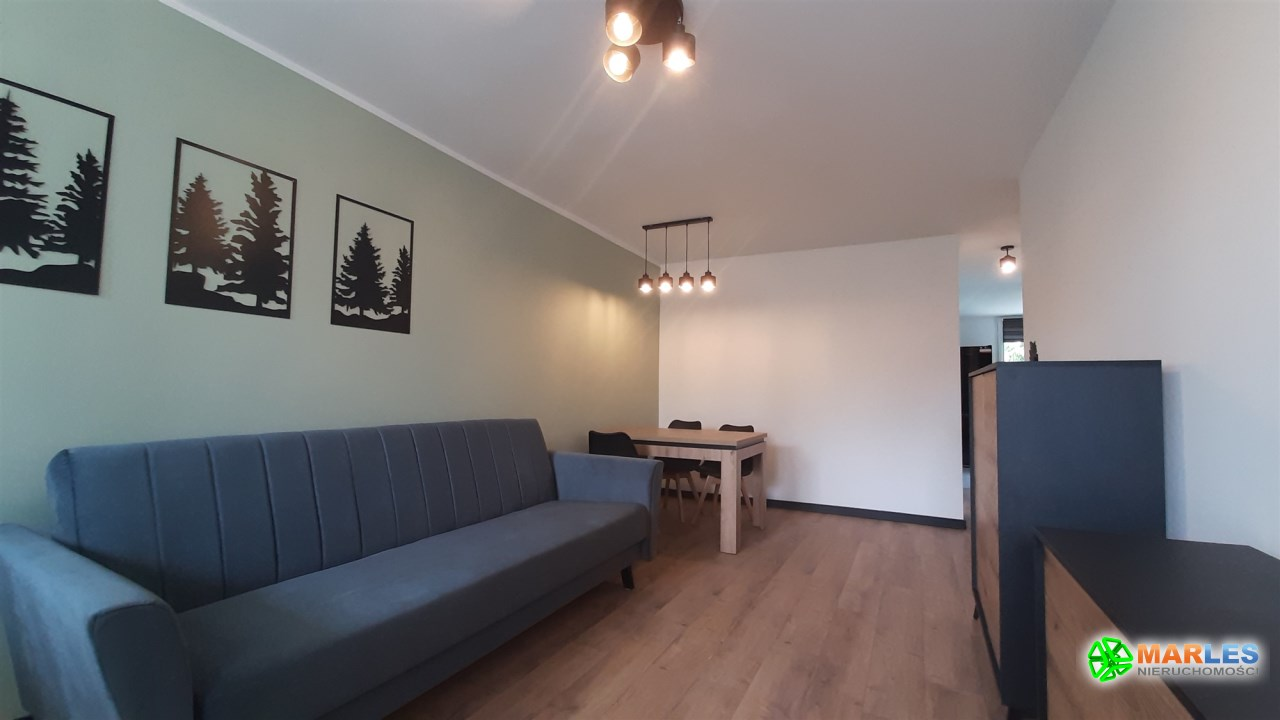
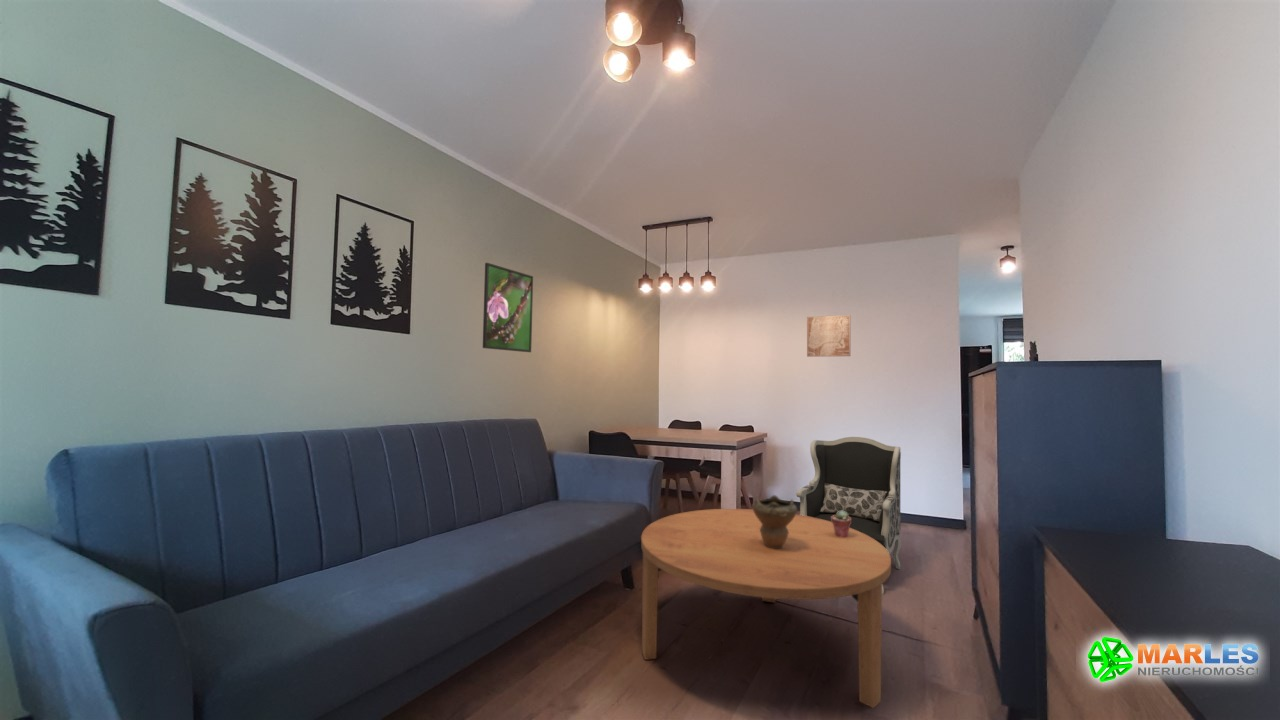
+ coffee table (758, 592)
+ armchair (848, 504)
+ decorative bowl (774, 521)
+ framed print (509, 309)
+ potted succulent (841, 522)
+ wall art (828, 336)
